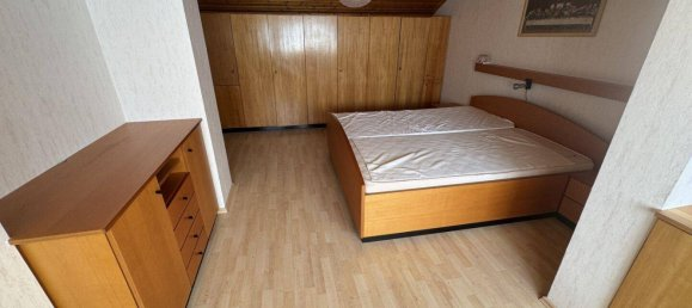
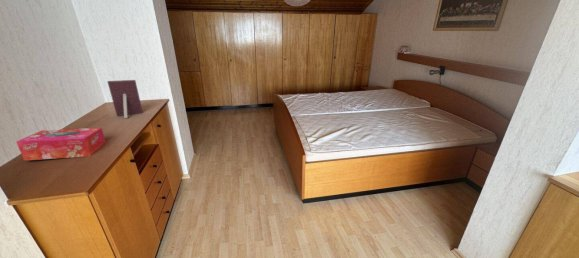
+ picture frame (124, 99)
+ tissue box (65, 143)
